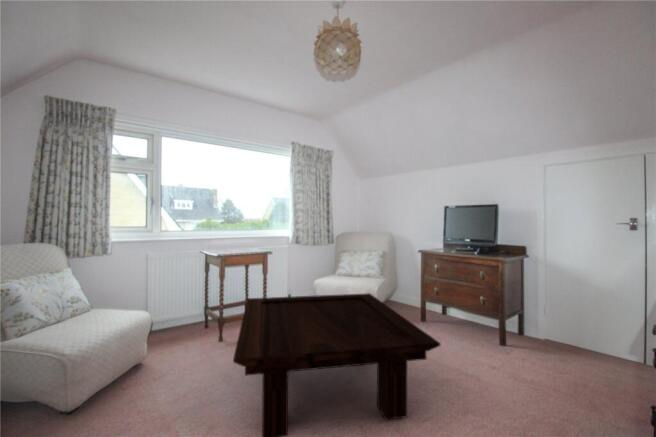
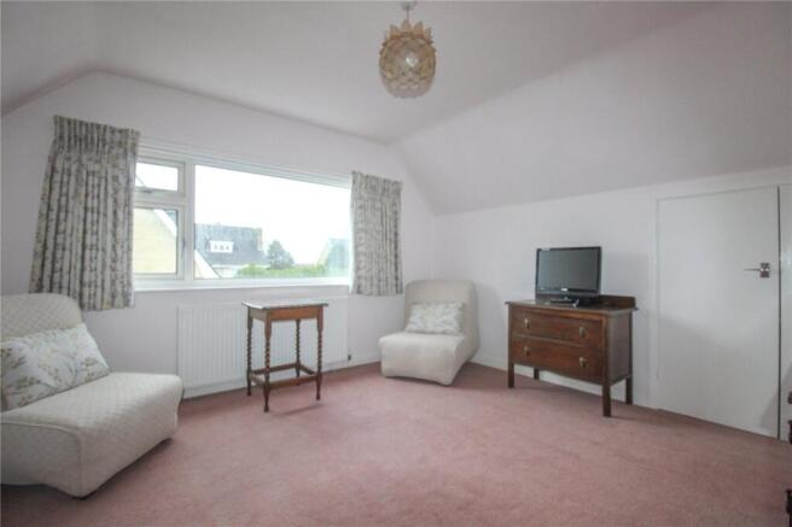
- coffee table (322, 351)
